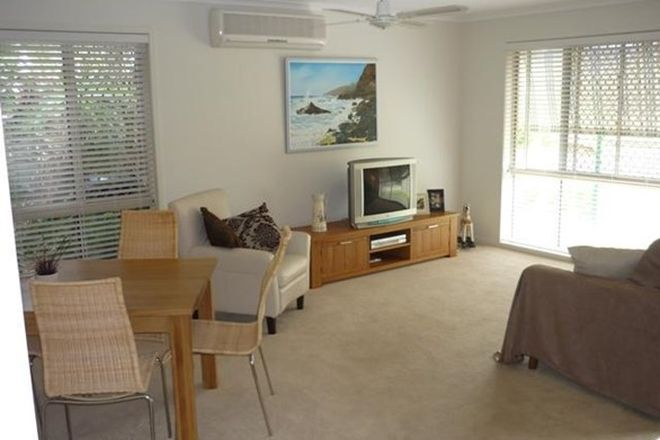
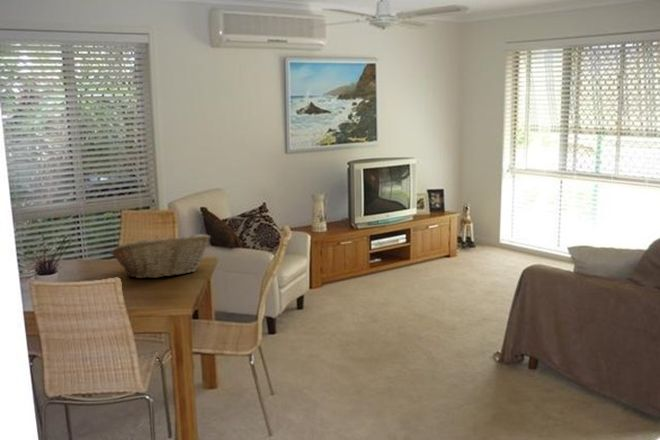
+ fruit basket (162, 252)
